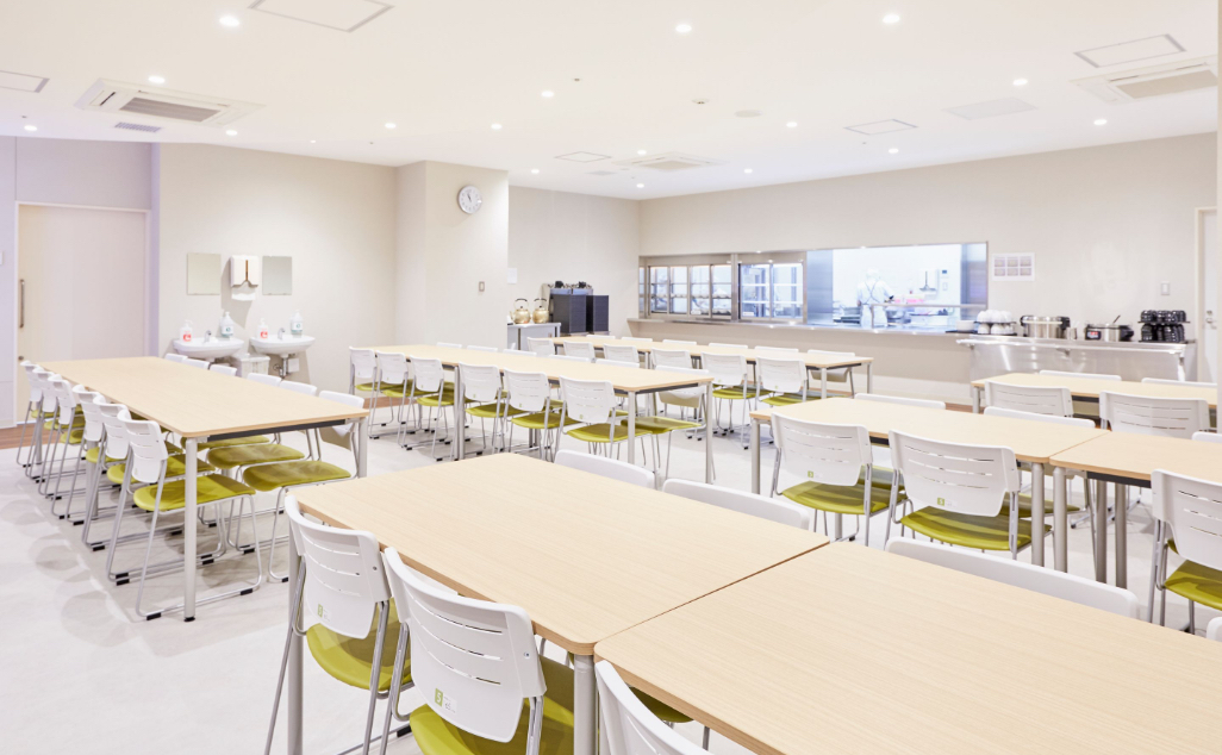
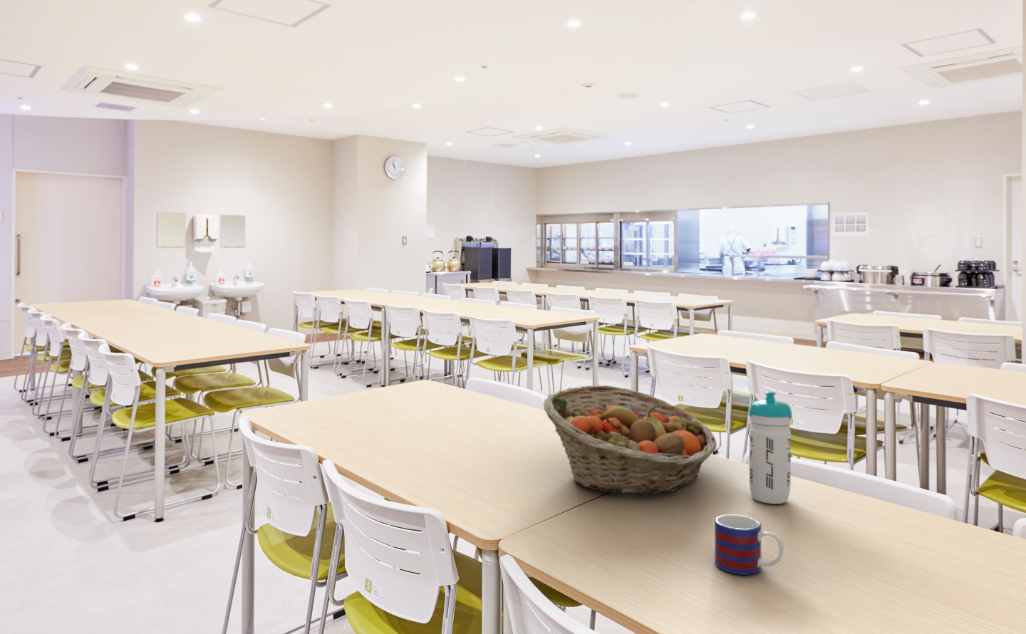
+ fruit basket (629, 434)
+ water bottle (769, 445)
+ mug (748, 546)
